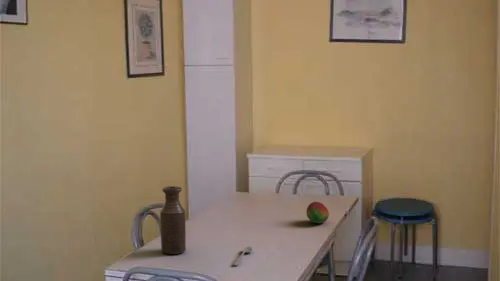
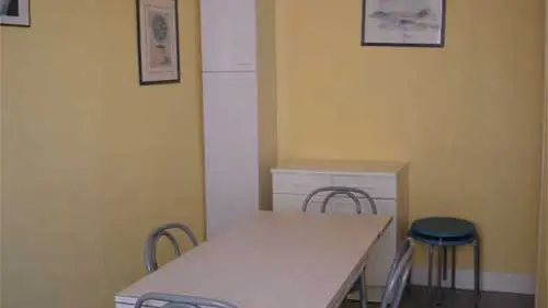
- fruit (317, 212)
- bottle (172, 219)
- spoon (242, 255)
